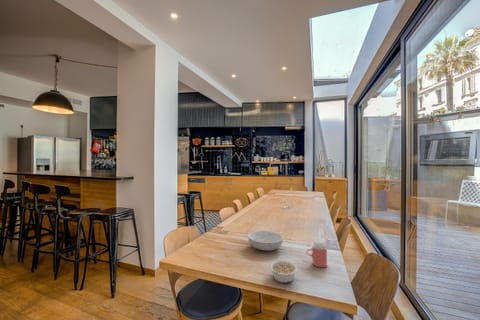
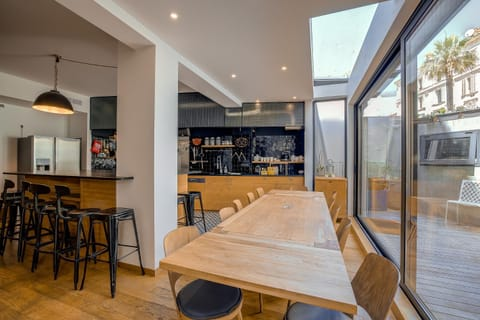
- cup (316, 255)
- legume (283, 271)
- serving bowl (265, 241)
